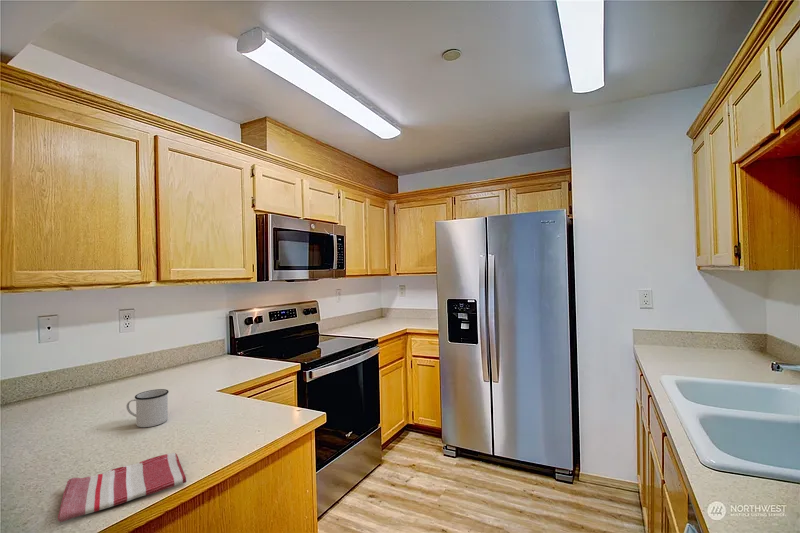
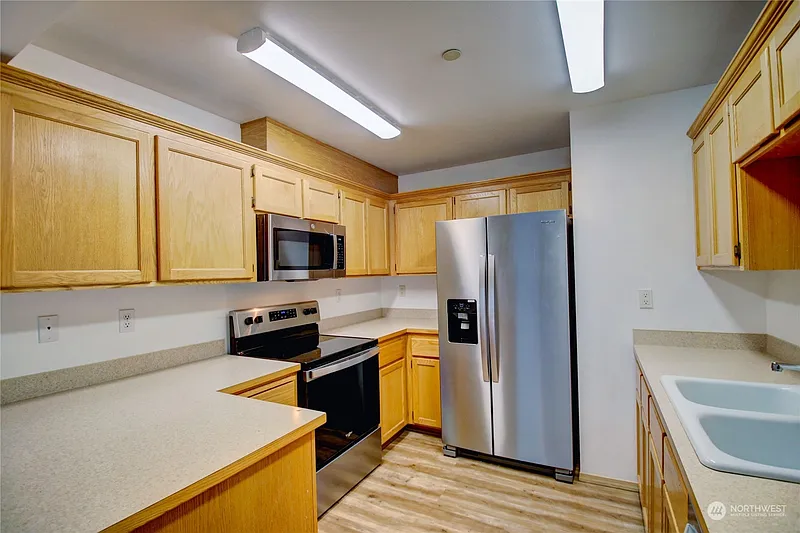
- mug (147, 408)
- dish towel (126, 482)
